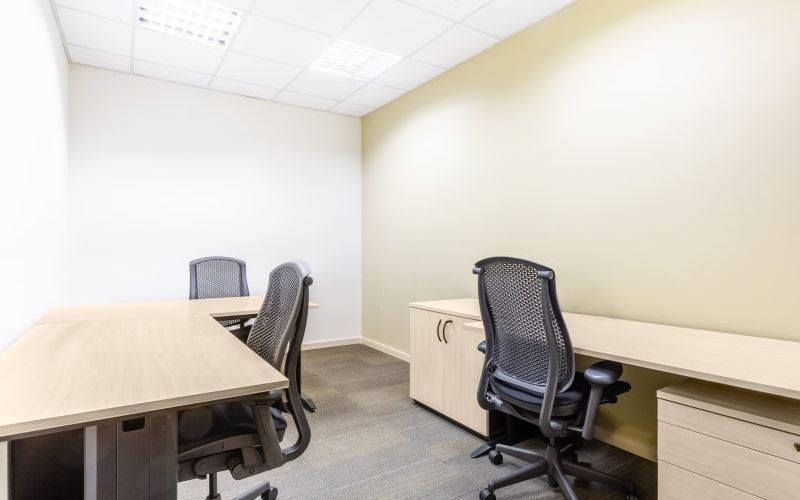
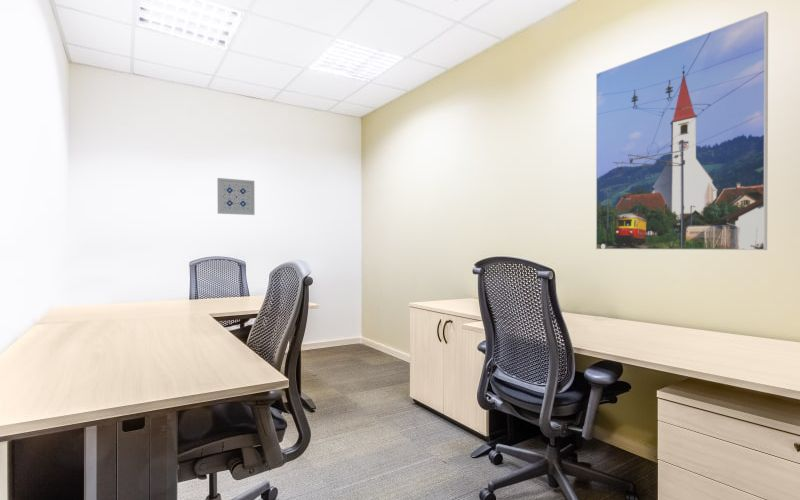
+ wall art (236, 196)
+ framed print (669, 148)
